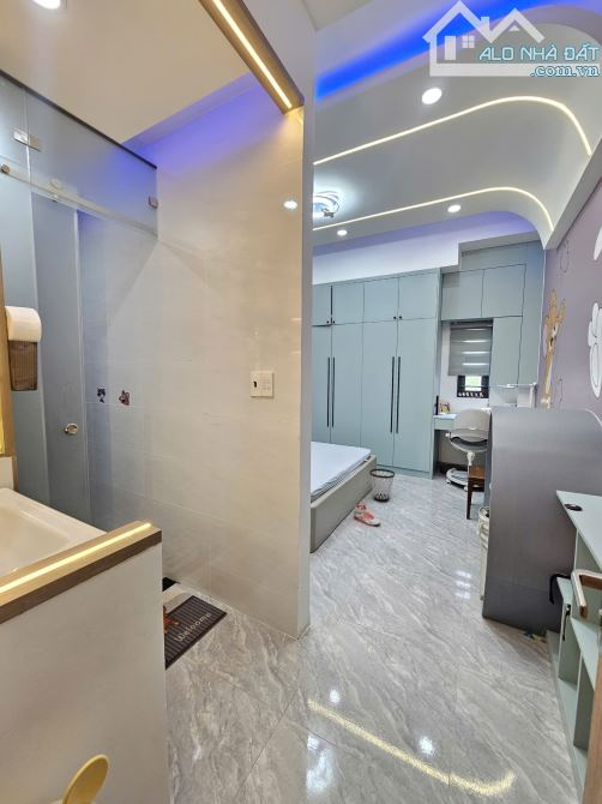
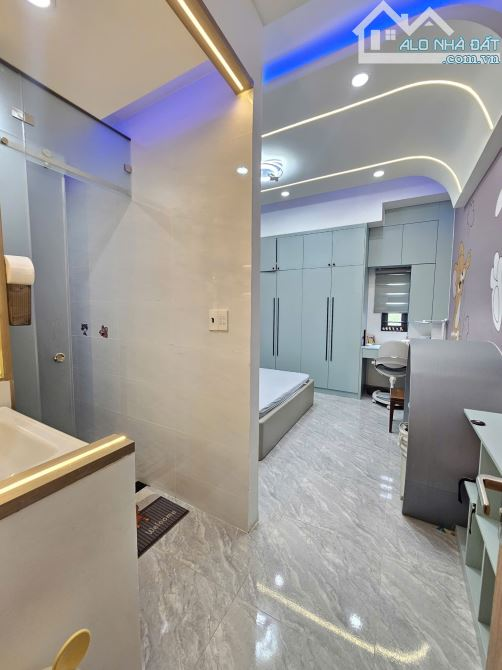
- sneaker (366, 514)
- wastebasket (381, 485)
